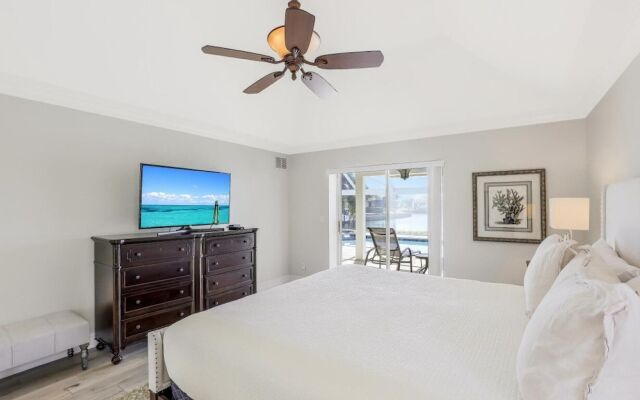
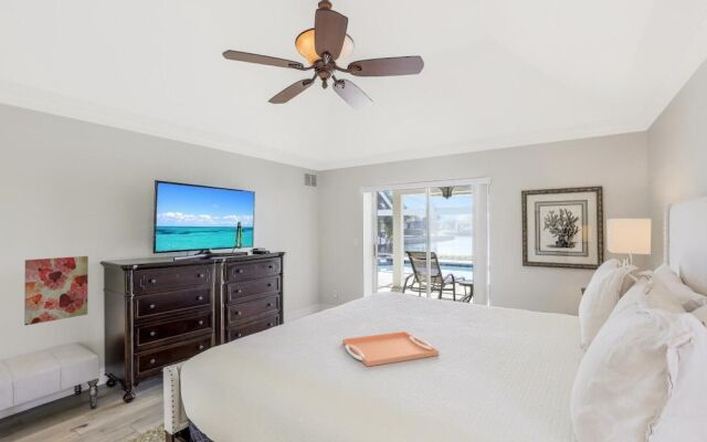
+ wall art (57, 288)
+ serving tray (388, 346)
